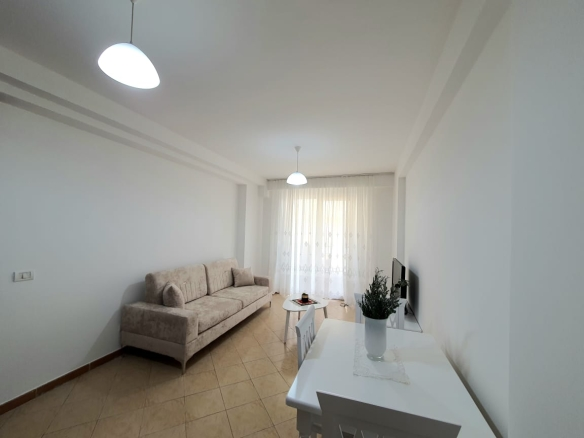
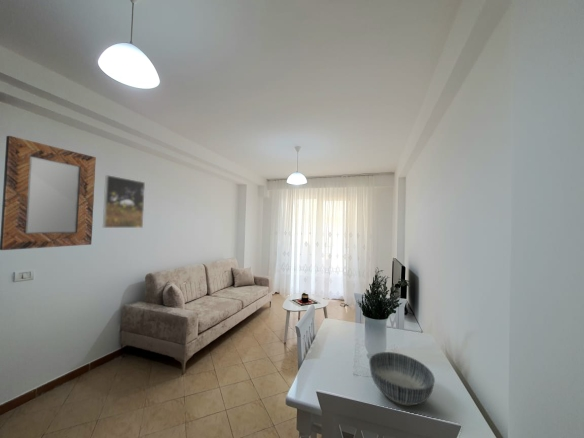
+ bowl (399, 380)
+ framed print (125, 203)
+ home mirror (54, 197)
